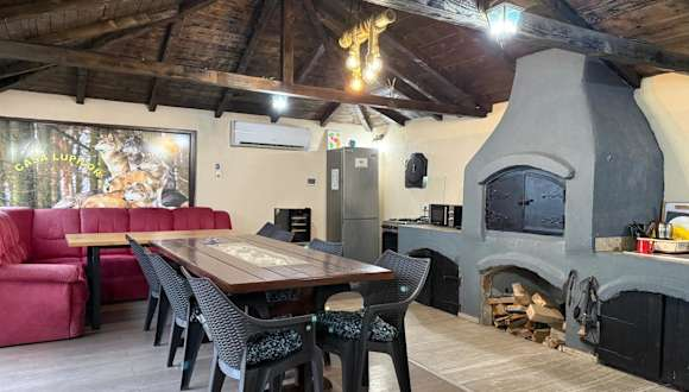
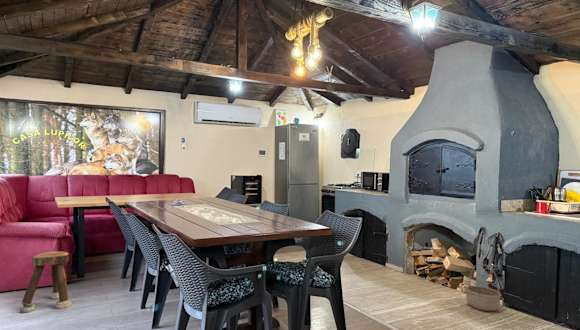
+ stool (52, 277)
+ basket (482, 286)
